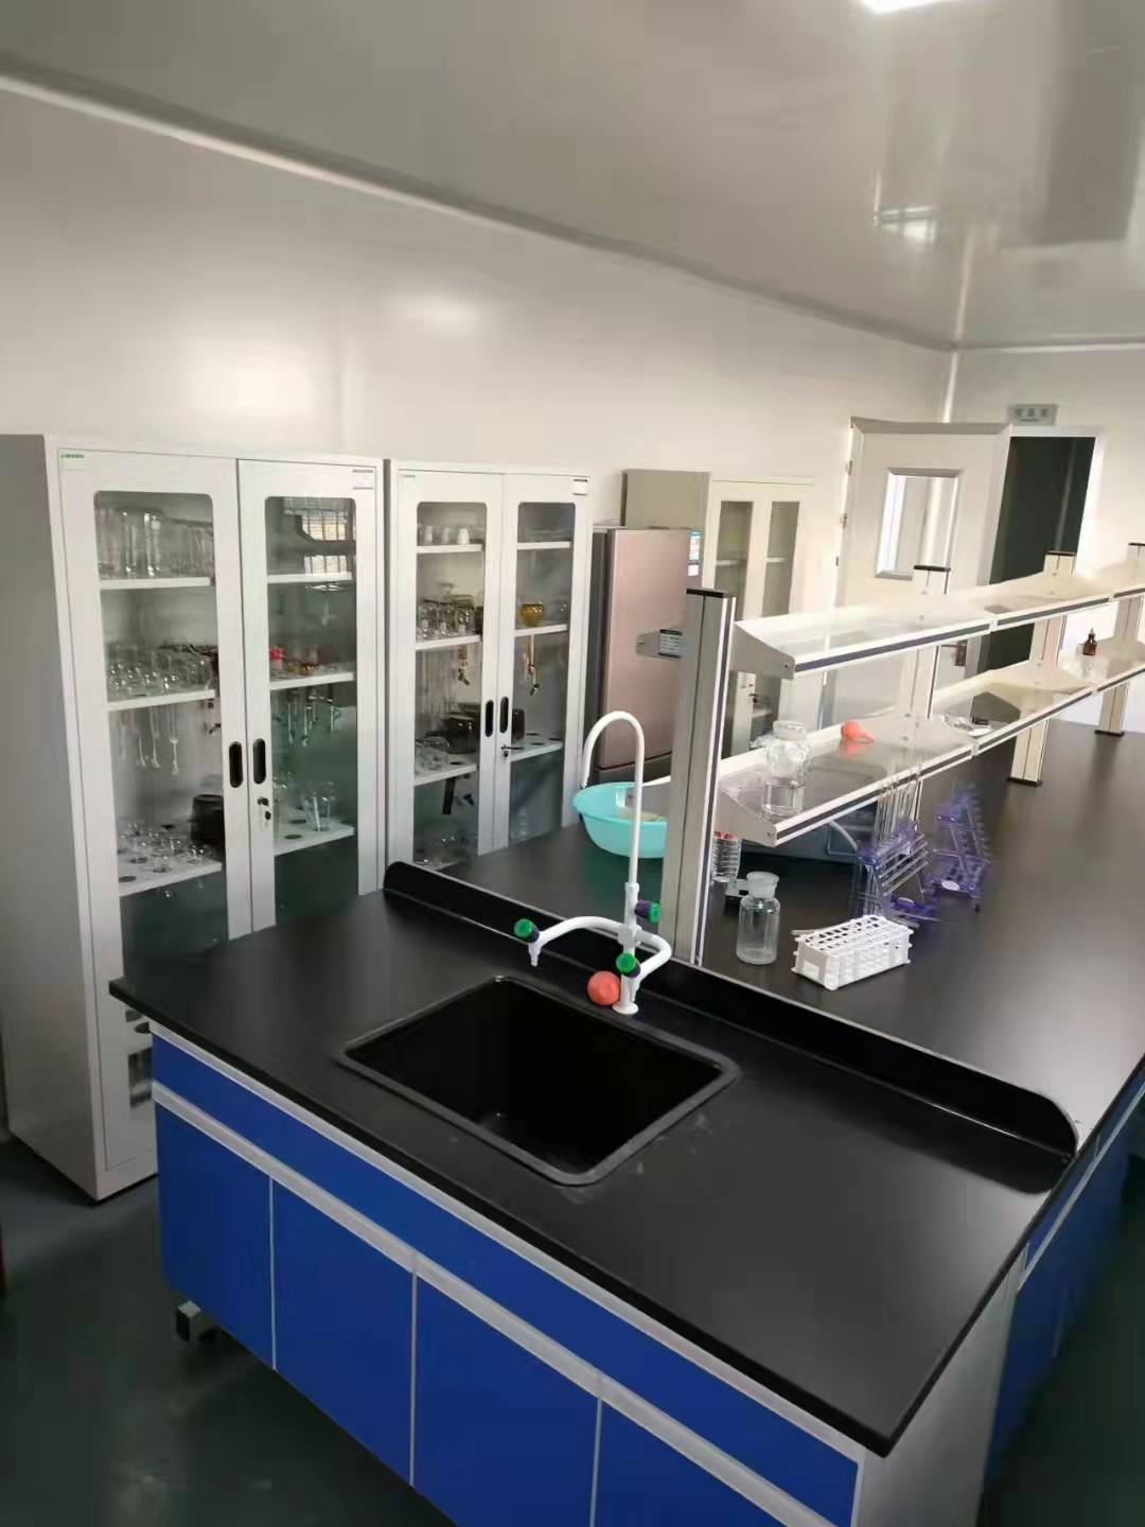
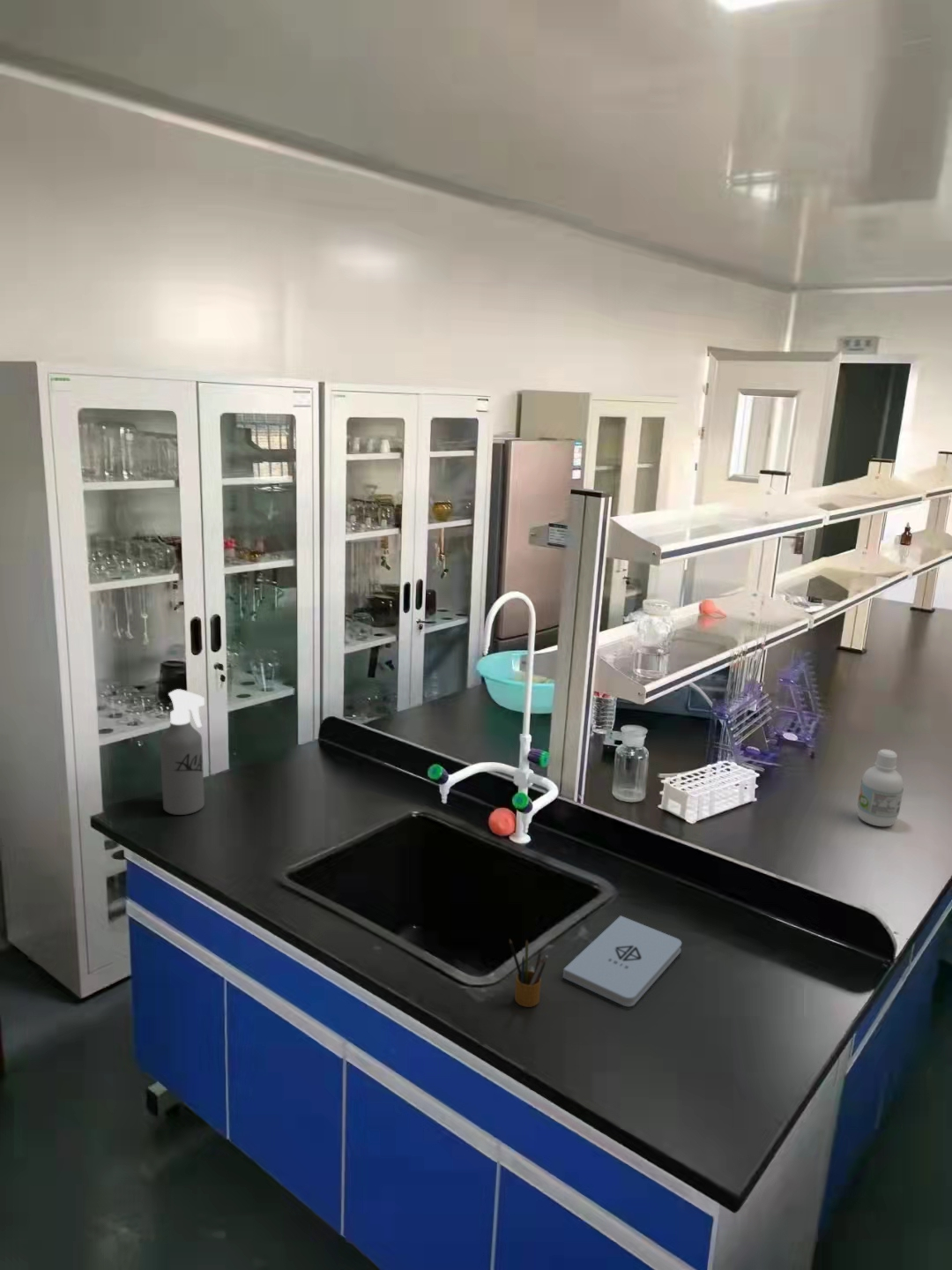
+ pencil box (526, 972)
+ bottle (881, 786)
+ notepad (625, 959)
+ spray bottle (185, 751)
